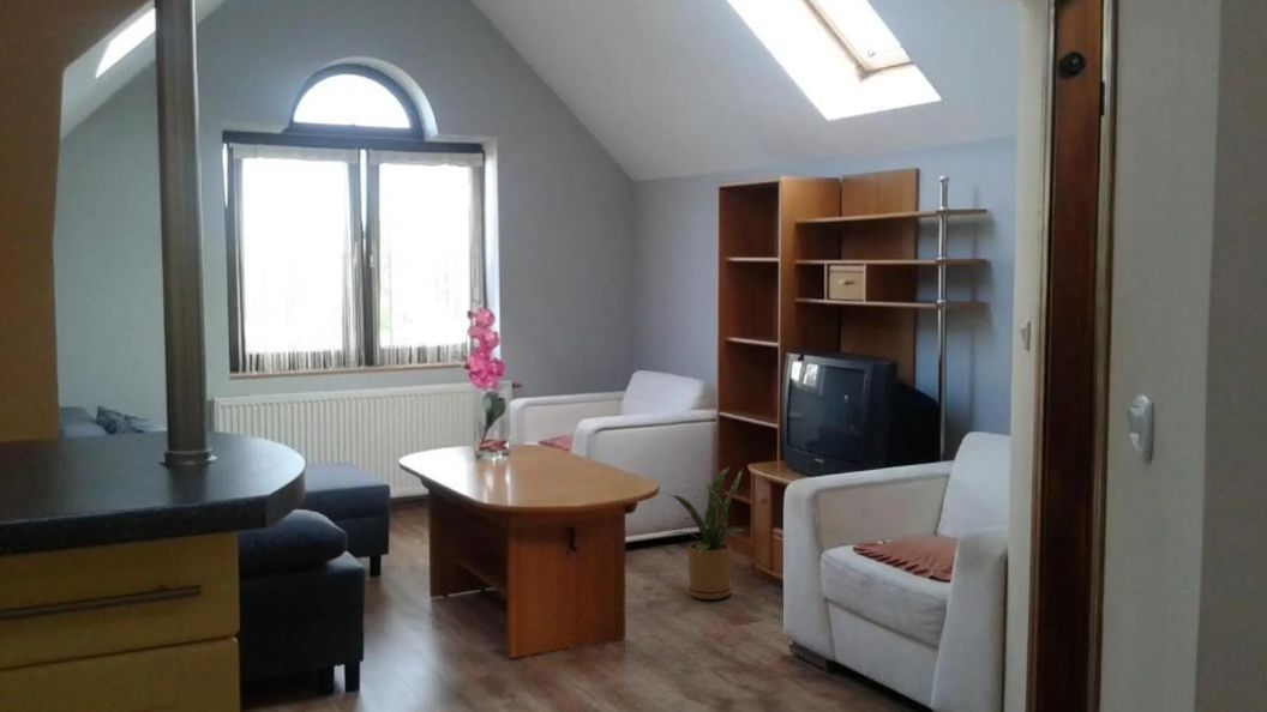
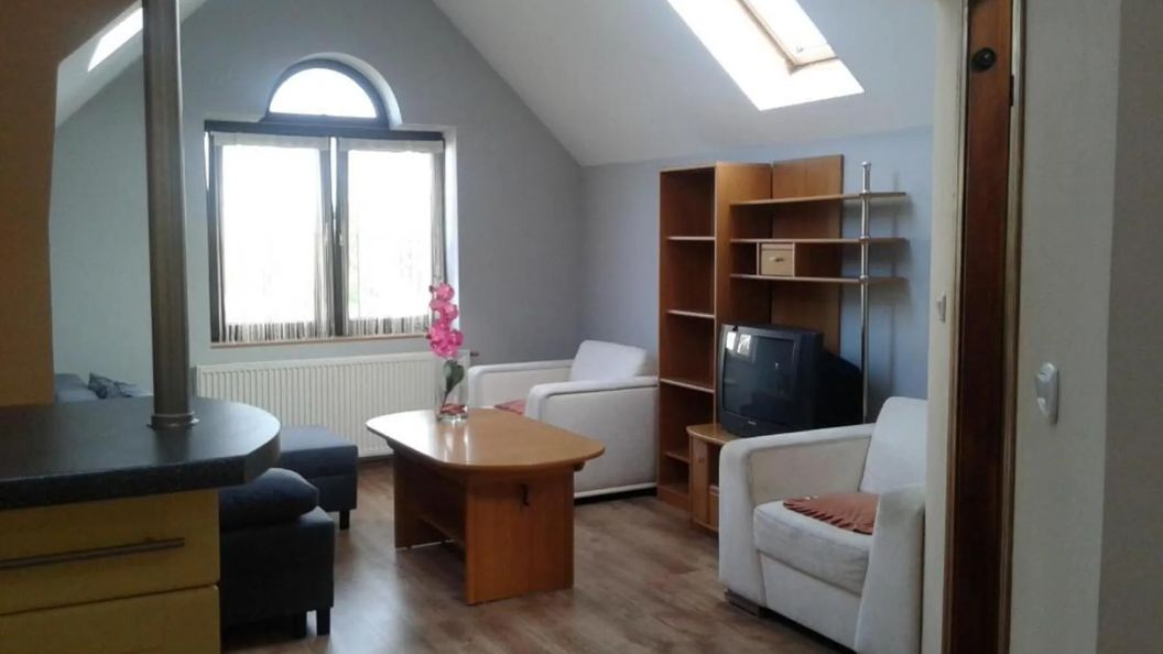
- house plant (703, 531)
